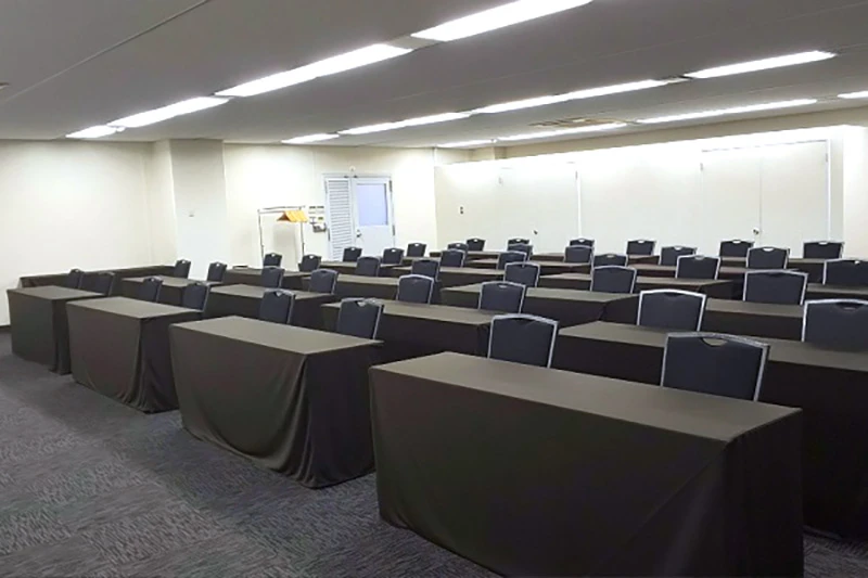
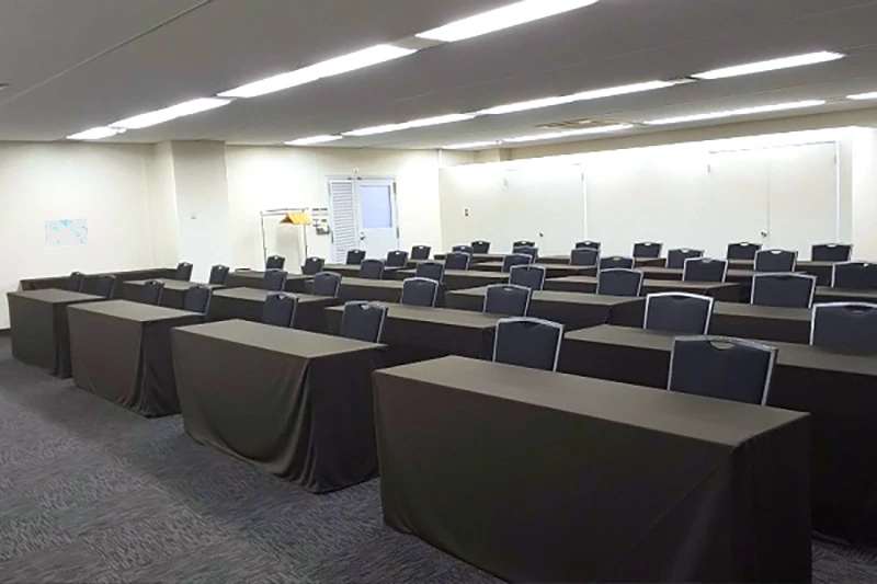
+ wall art (67, 232)
